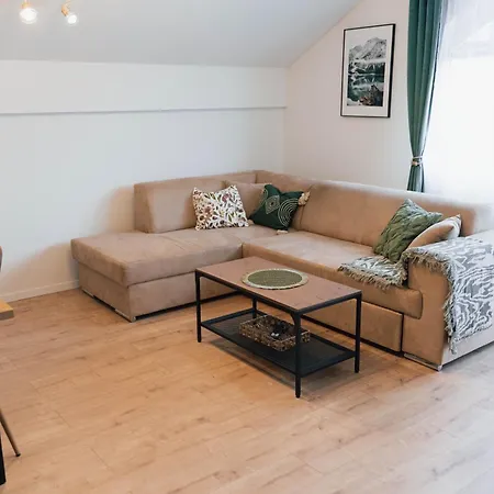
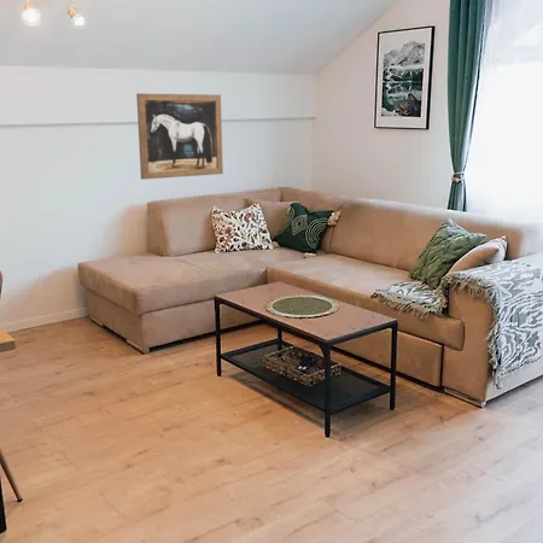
+ wall art (181, 135)
